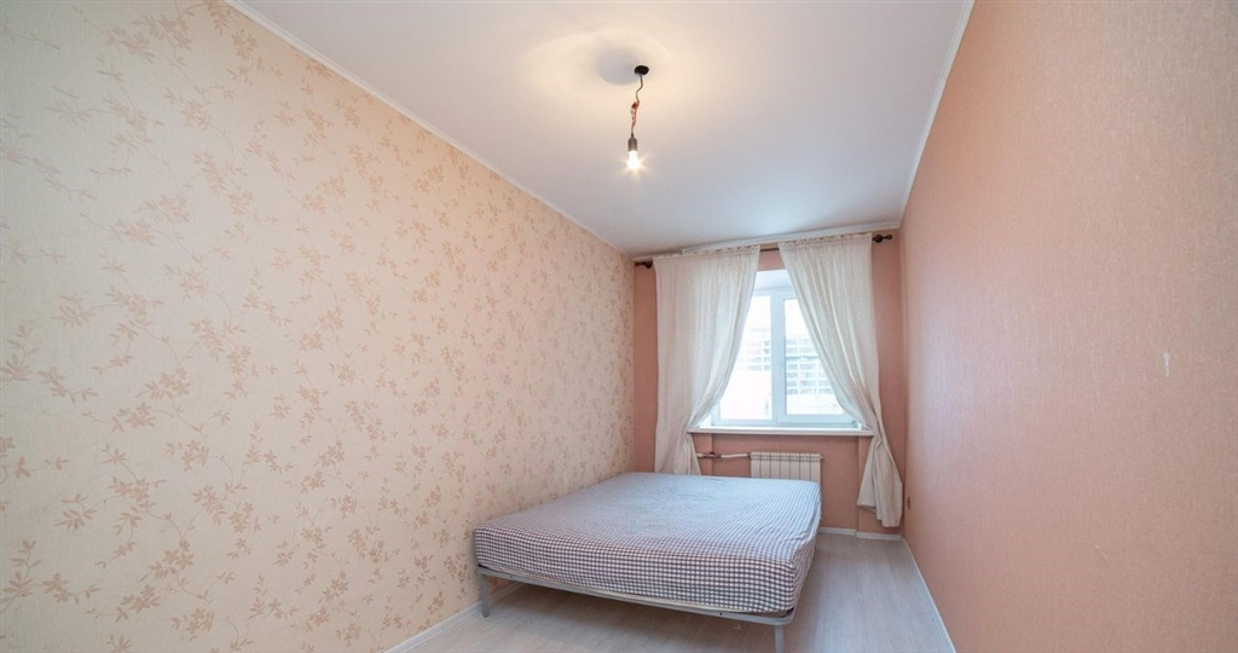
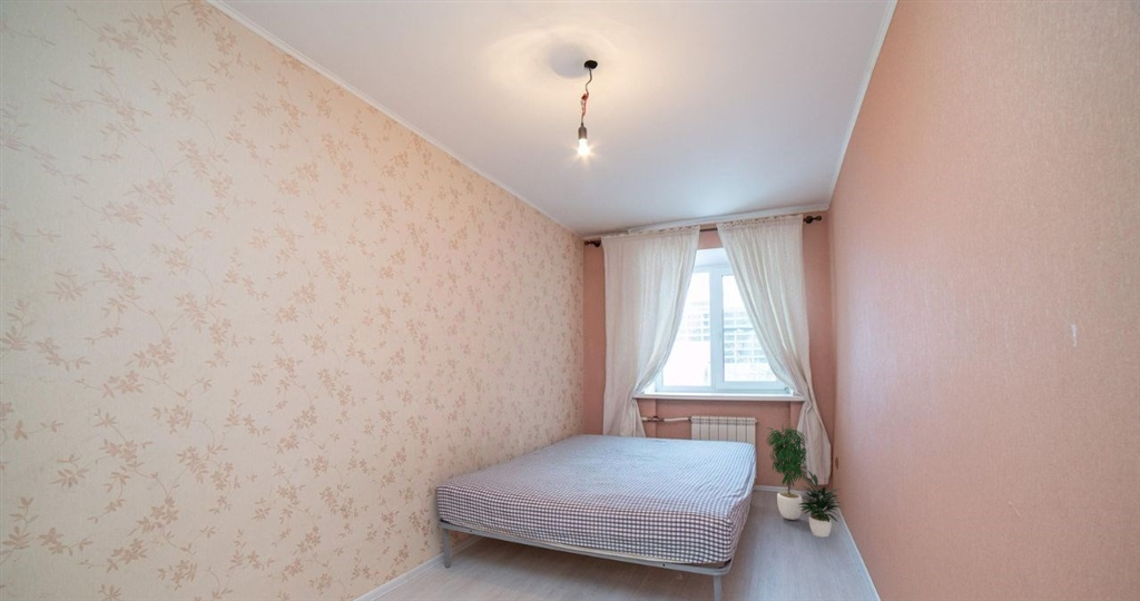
+ potted plant (800, 474)
